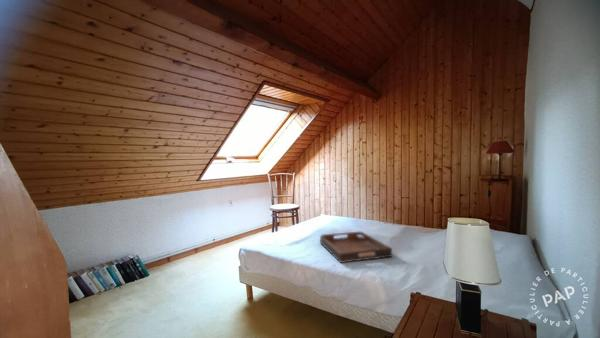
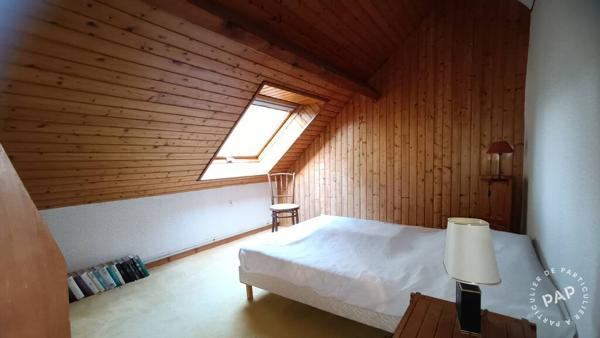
- serving tray (352, 245)
